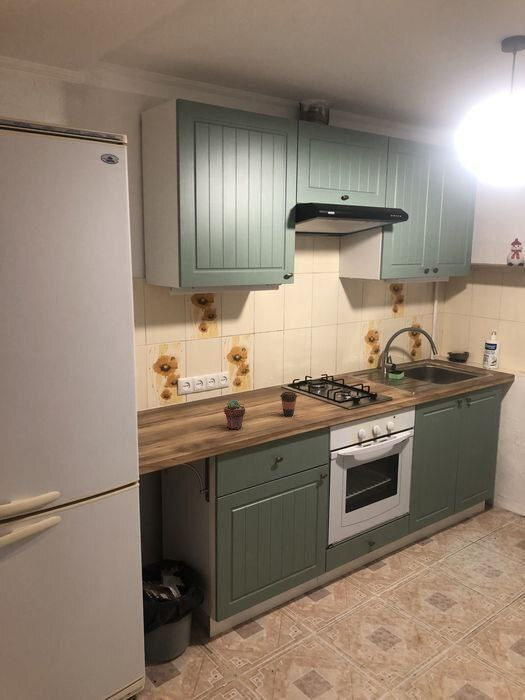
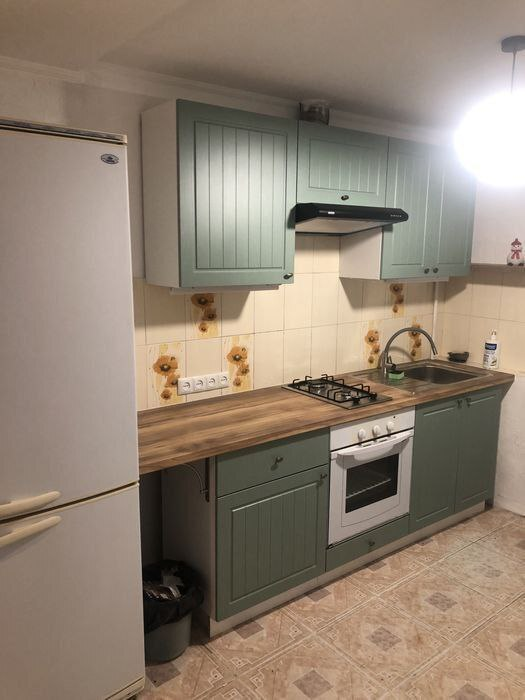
- potted succulent (234, 413)
- coffee cup (288, 404)
